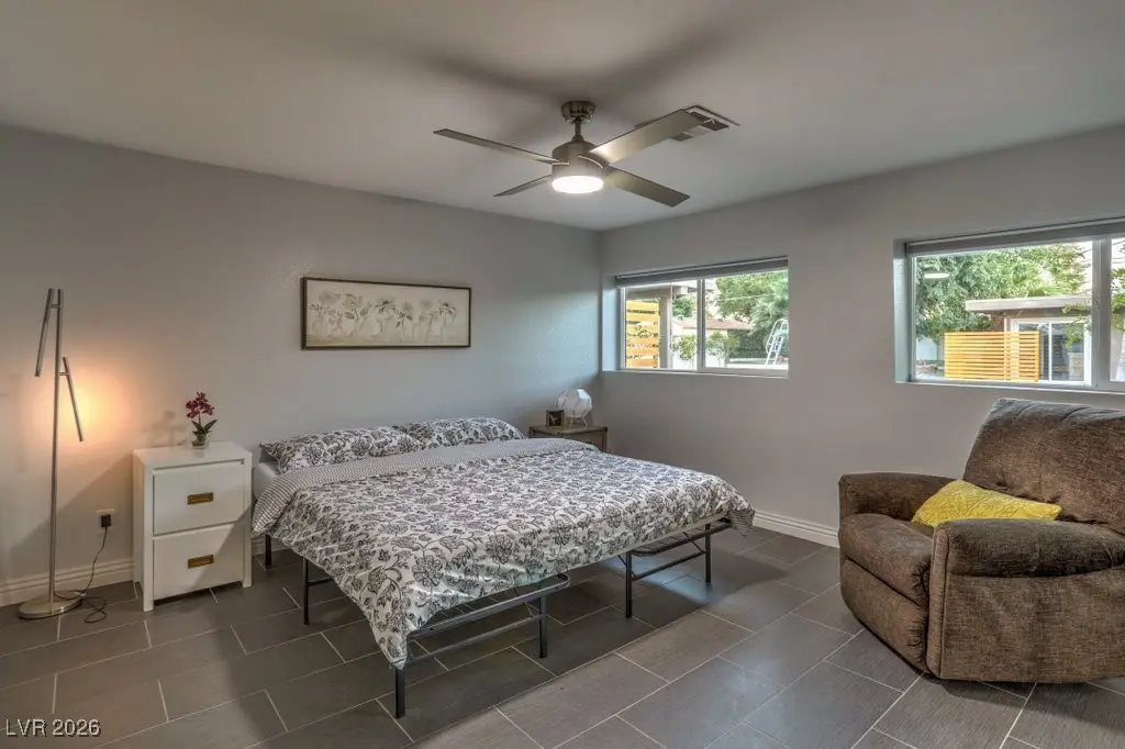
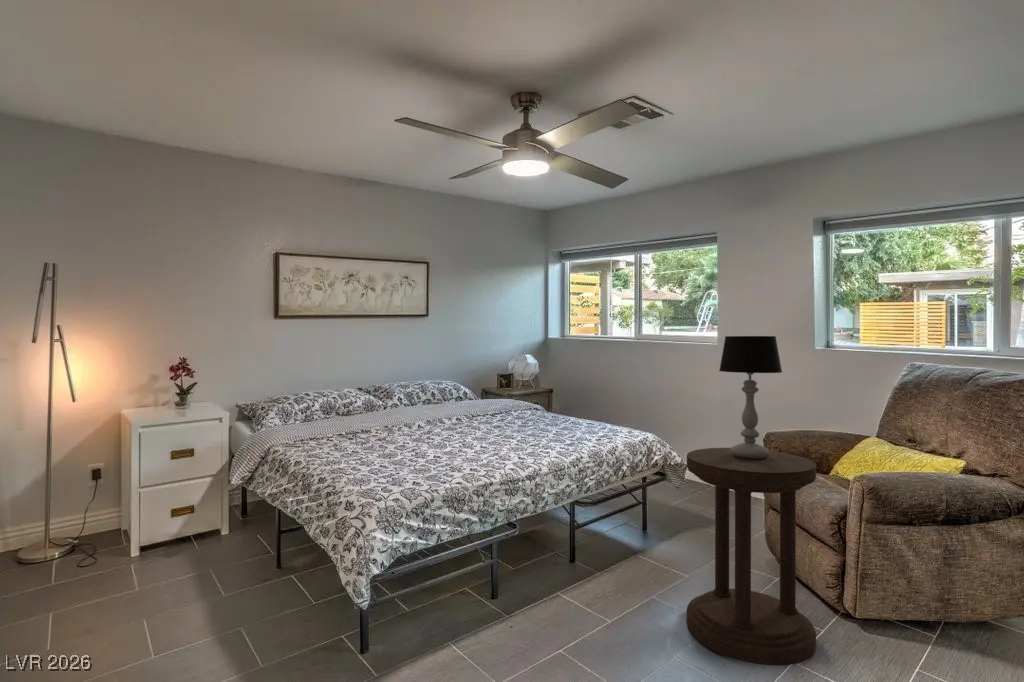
+ side table (748, 544)
+ table lamp (750, 395)
